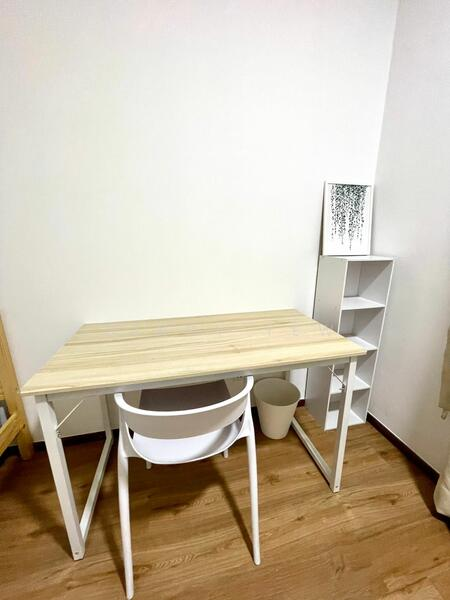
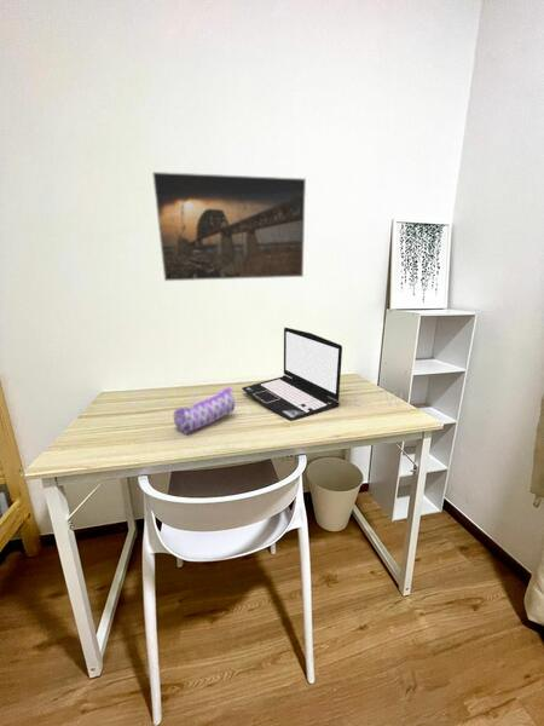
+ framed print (235, 229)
+ laptop (287, 369)
+ pencil case (204, 409)
